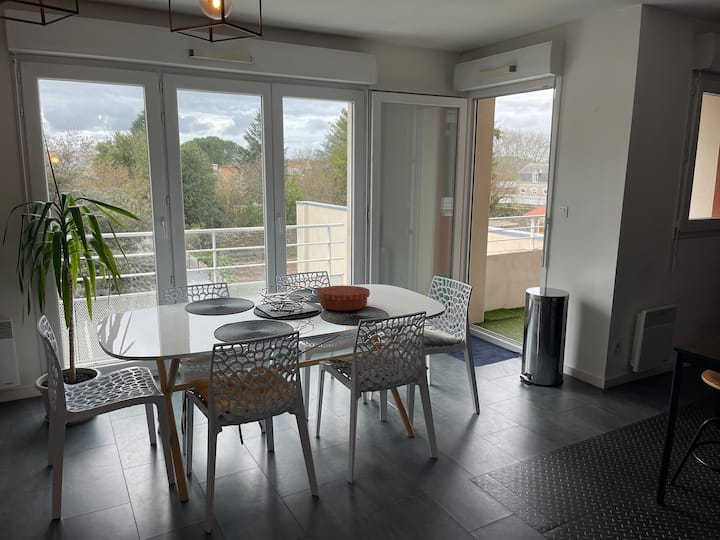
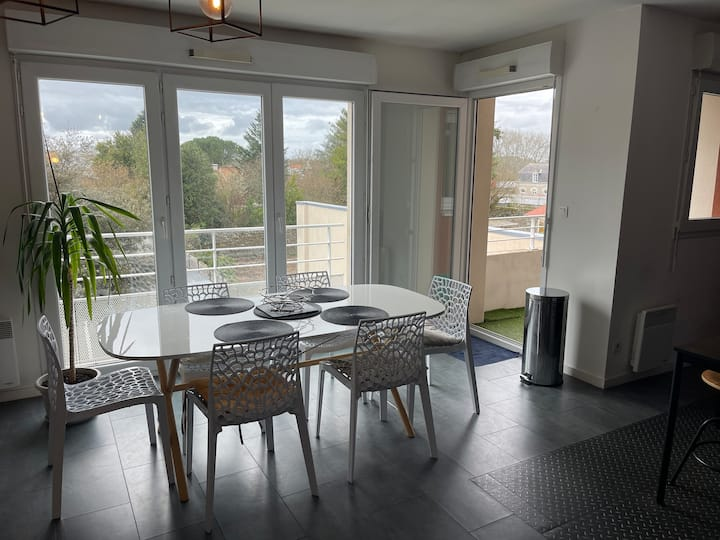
- bowl (343, 298)
